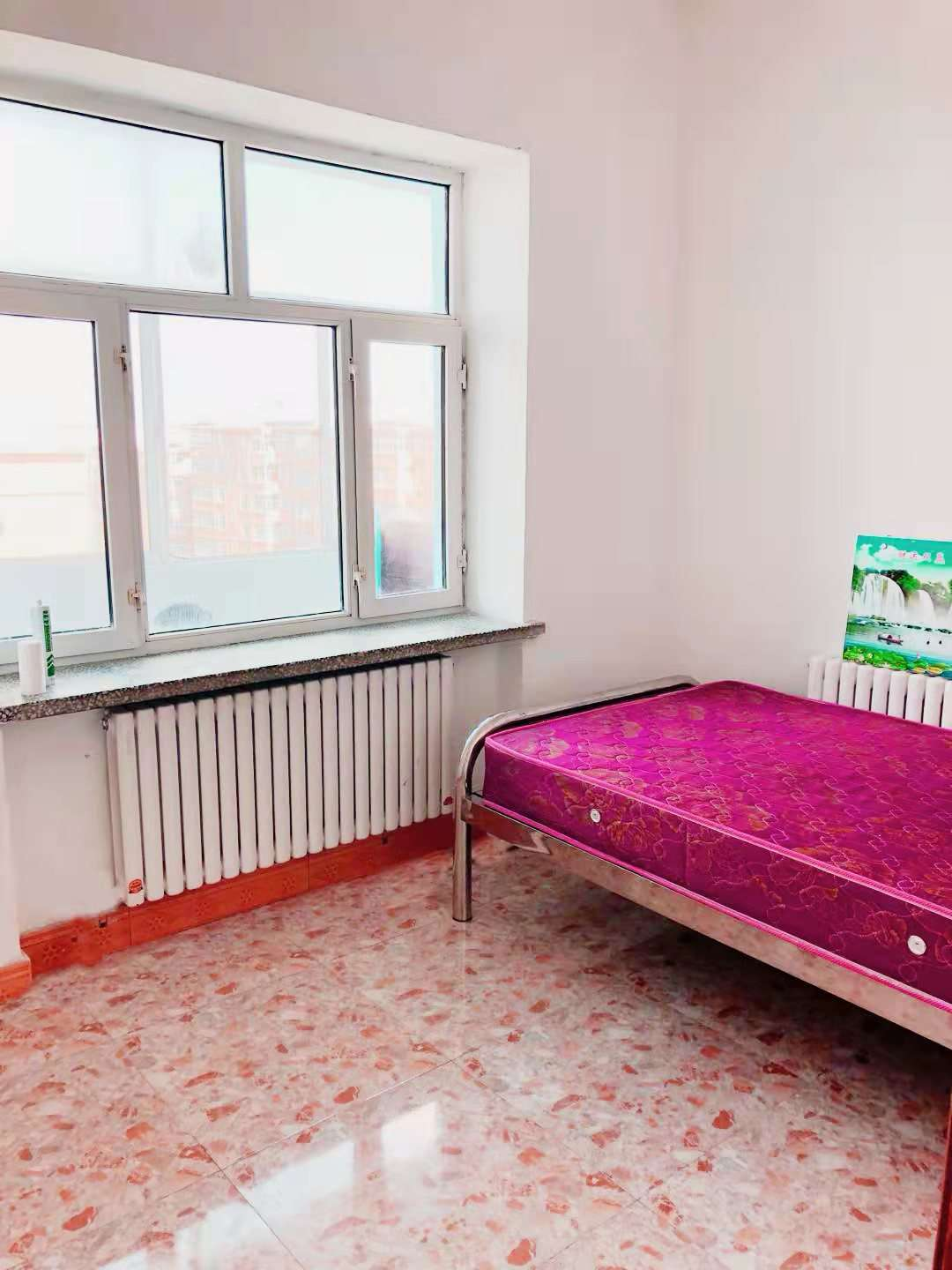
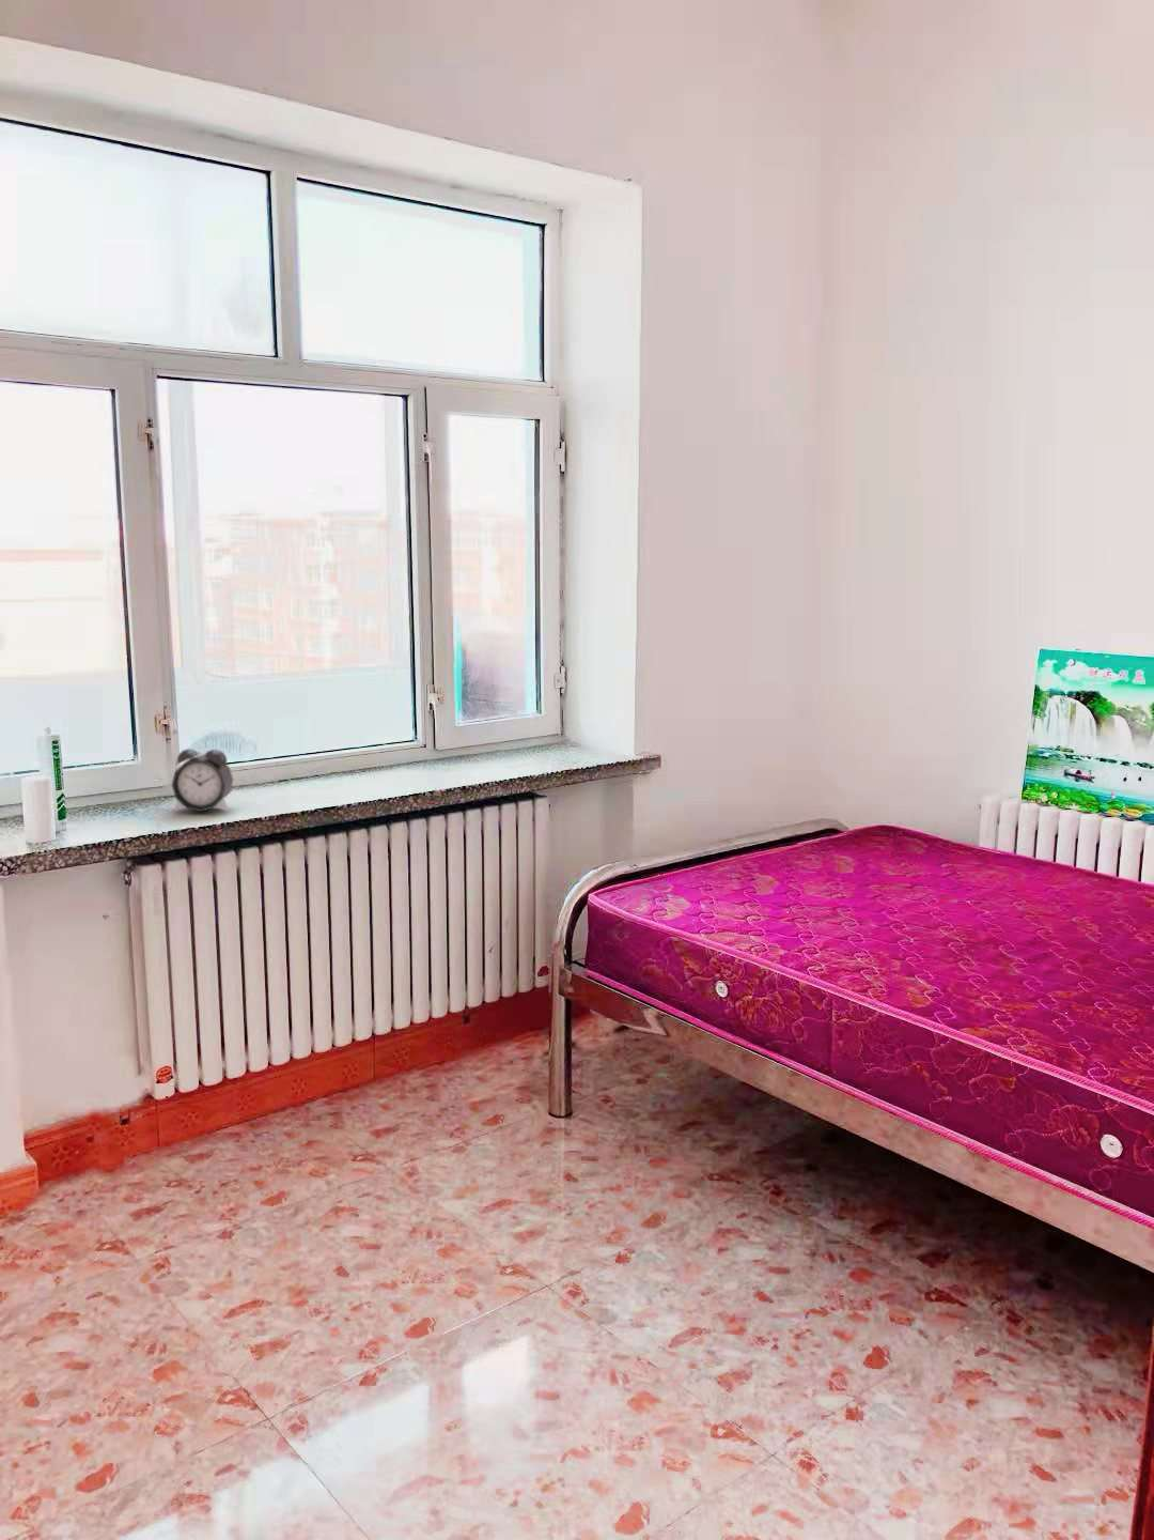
+ alarm clock (201, 780)
